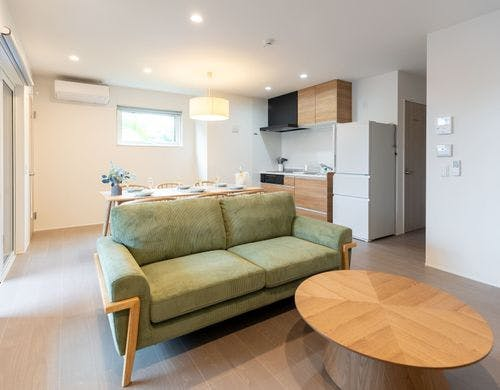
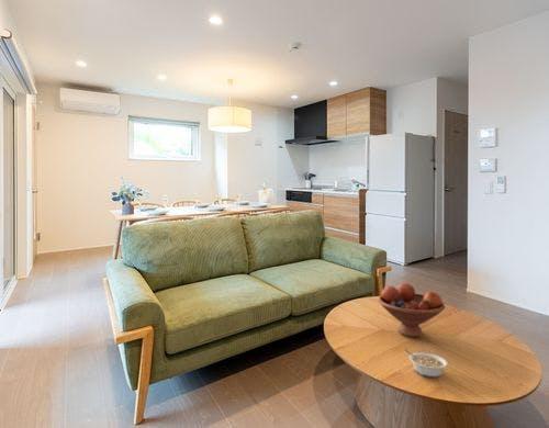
+ legume (426, 364)
+ fruit bowl (410, 311)
